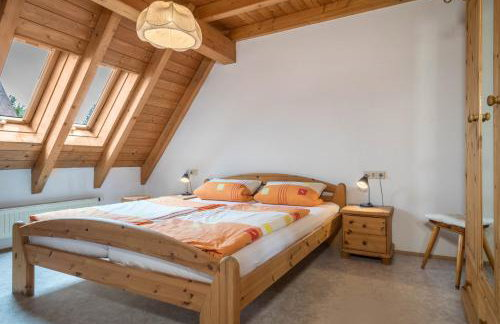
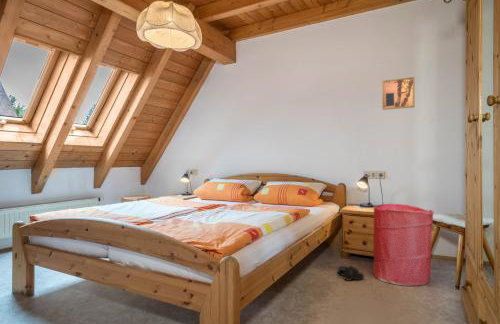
+ wall art (398, 93)
+ laundry hamper (402, 241)
+ boots (348, 269)
